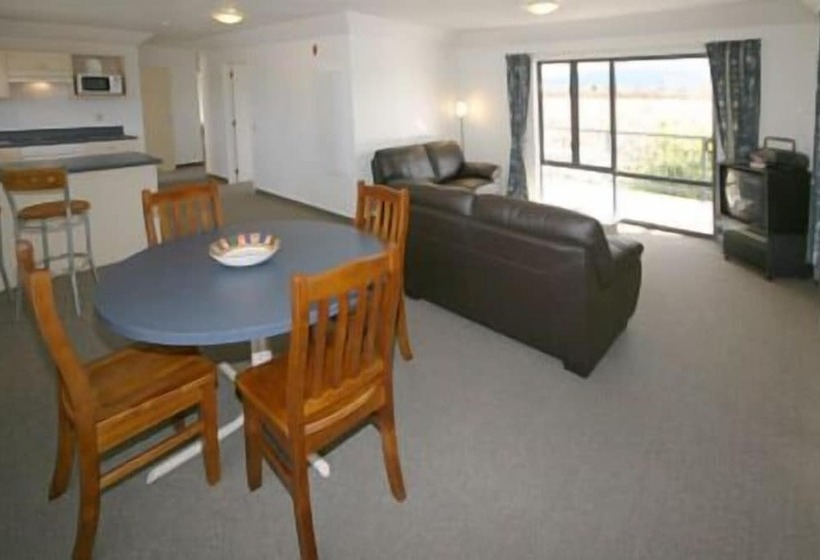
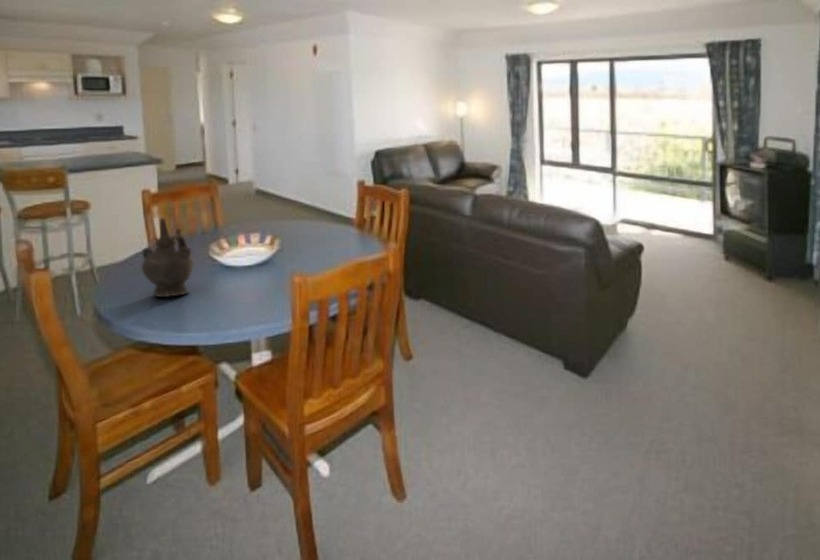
+ ceremonial vessel (168, 256)
